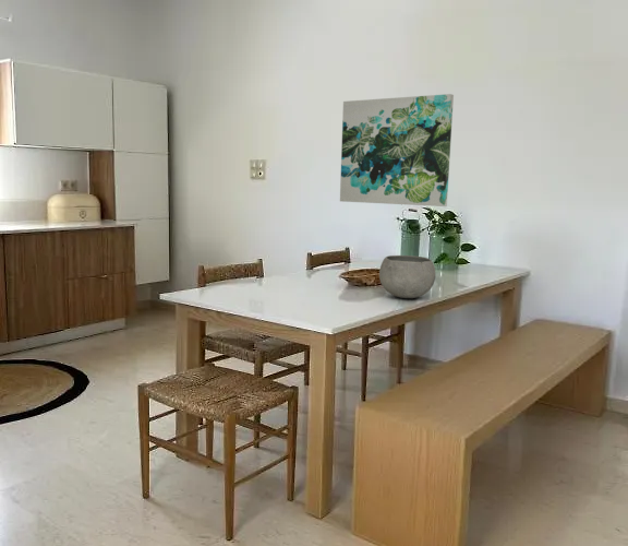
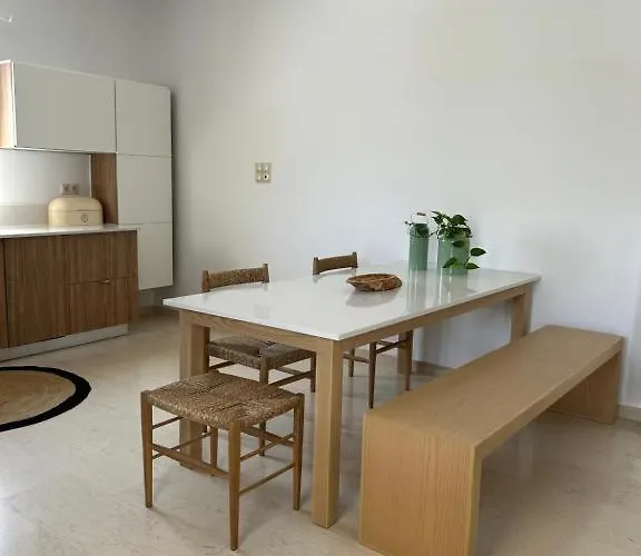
- bowl (407, 277)
- wall art (392, 151)
